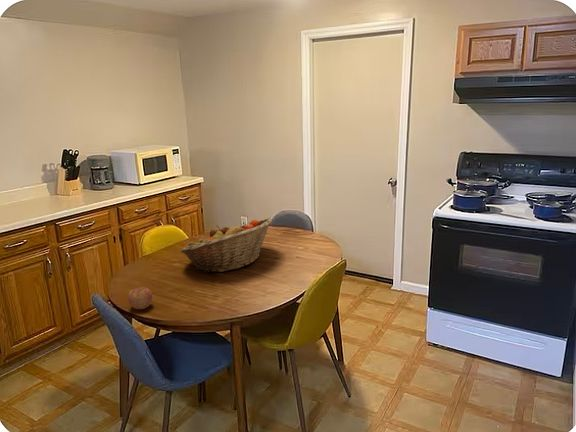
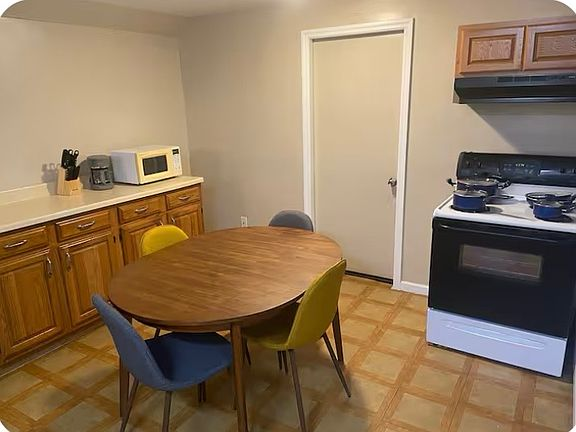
- apple (140, 298)
- fruit basket (229, 241)
